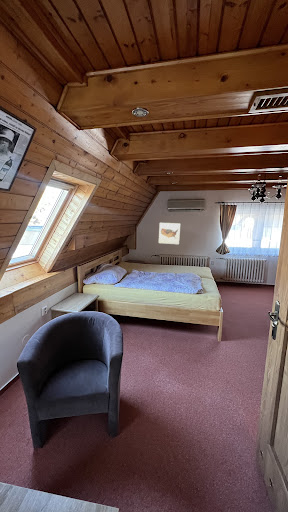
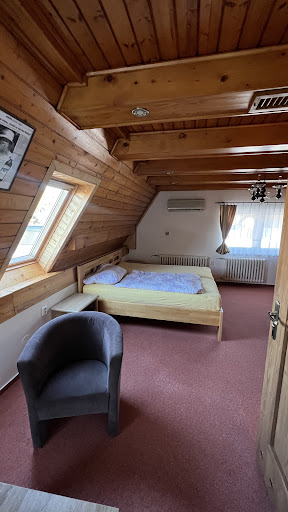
- wall art (169, 233)
